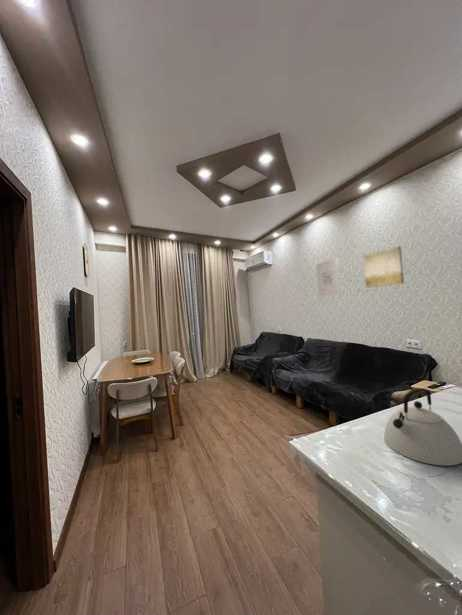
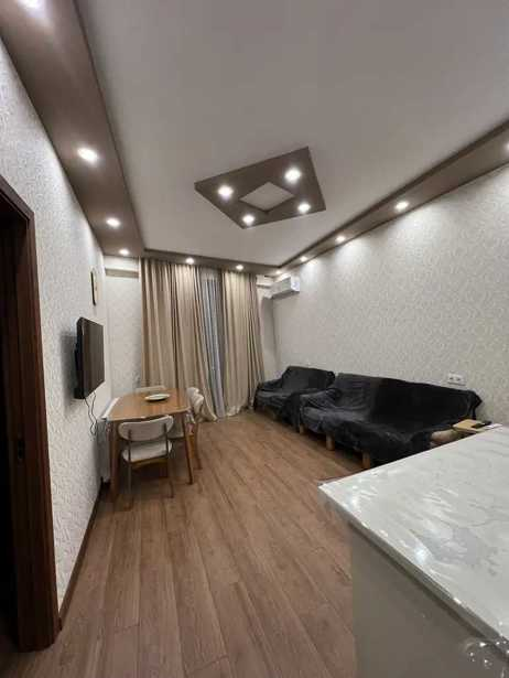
- wall art (327, 279)
- wall art (382, 268)
- kettle (418, 417)
